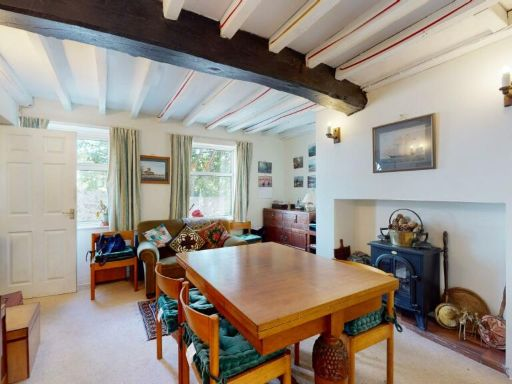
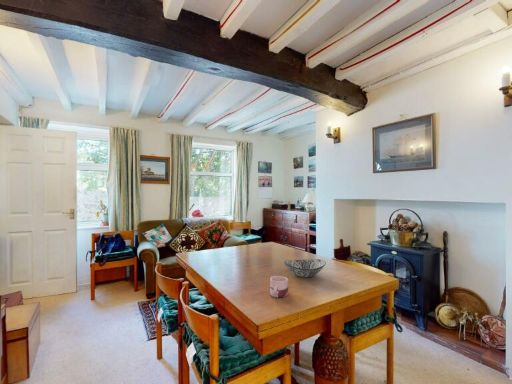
+ decorative bowl (304, 268)
+ mug (278, 286)
